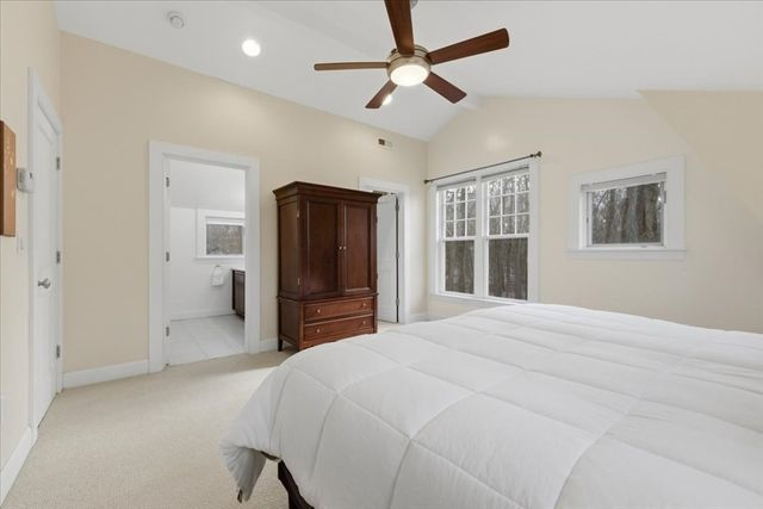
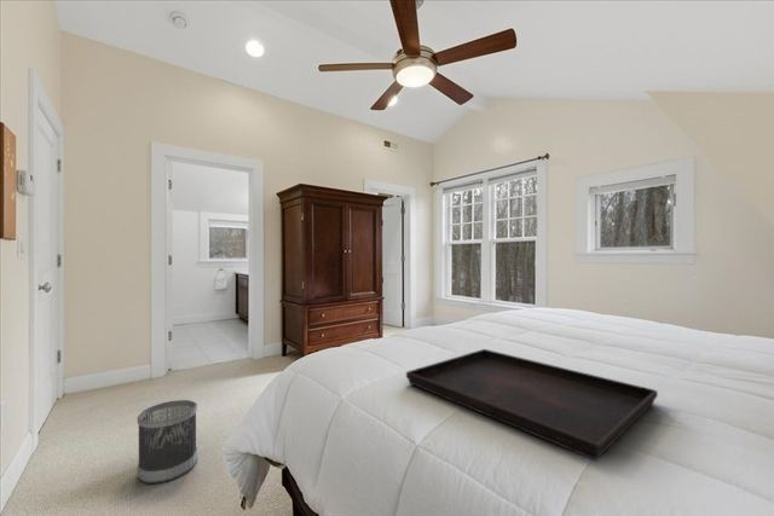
+ wastebasket (168, 439)
+ serving tray (521, 387)
